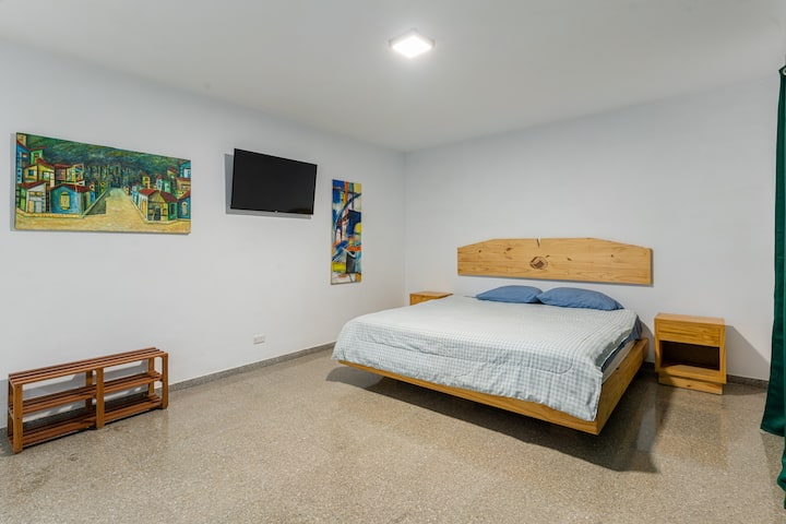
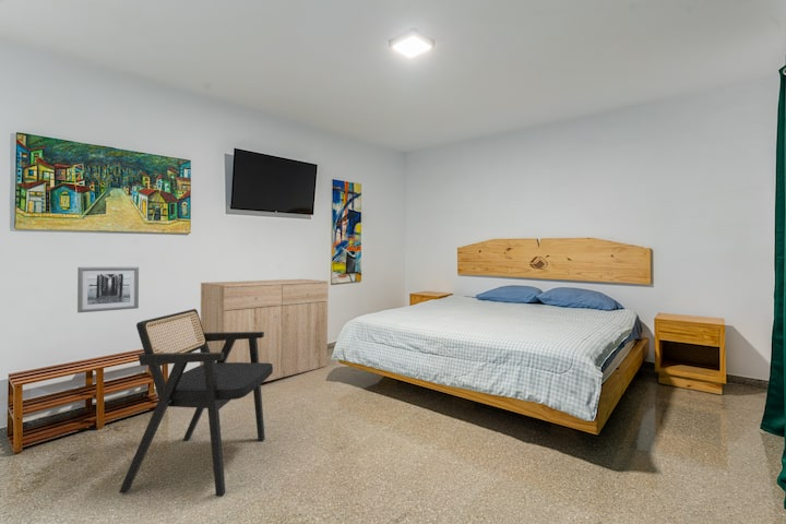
+ wall art (109, 288)
+ dresser (269, 329)
+ armchair (202, 389)
